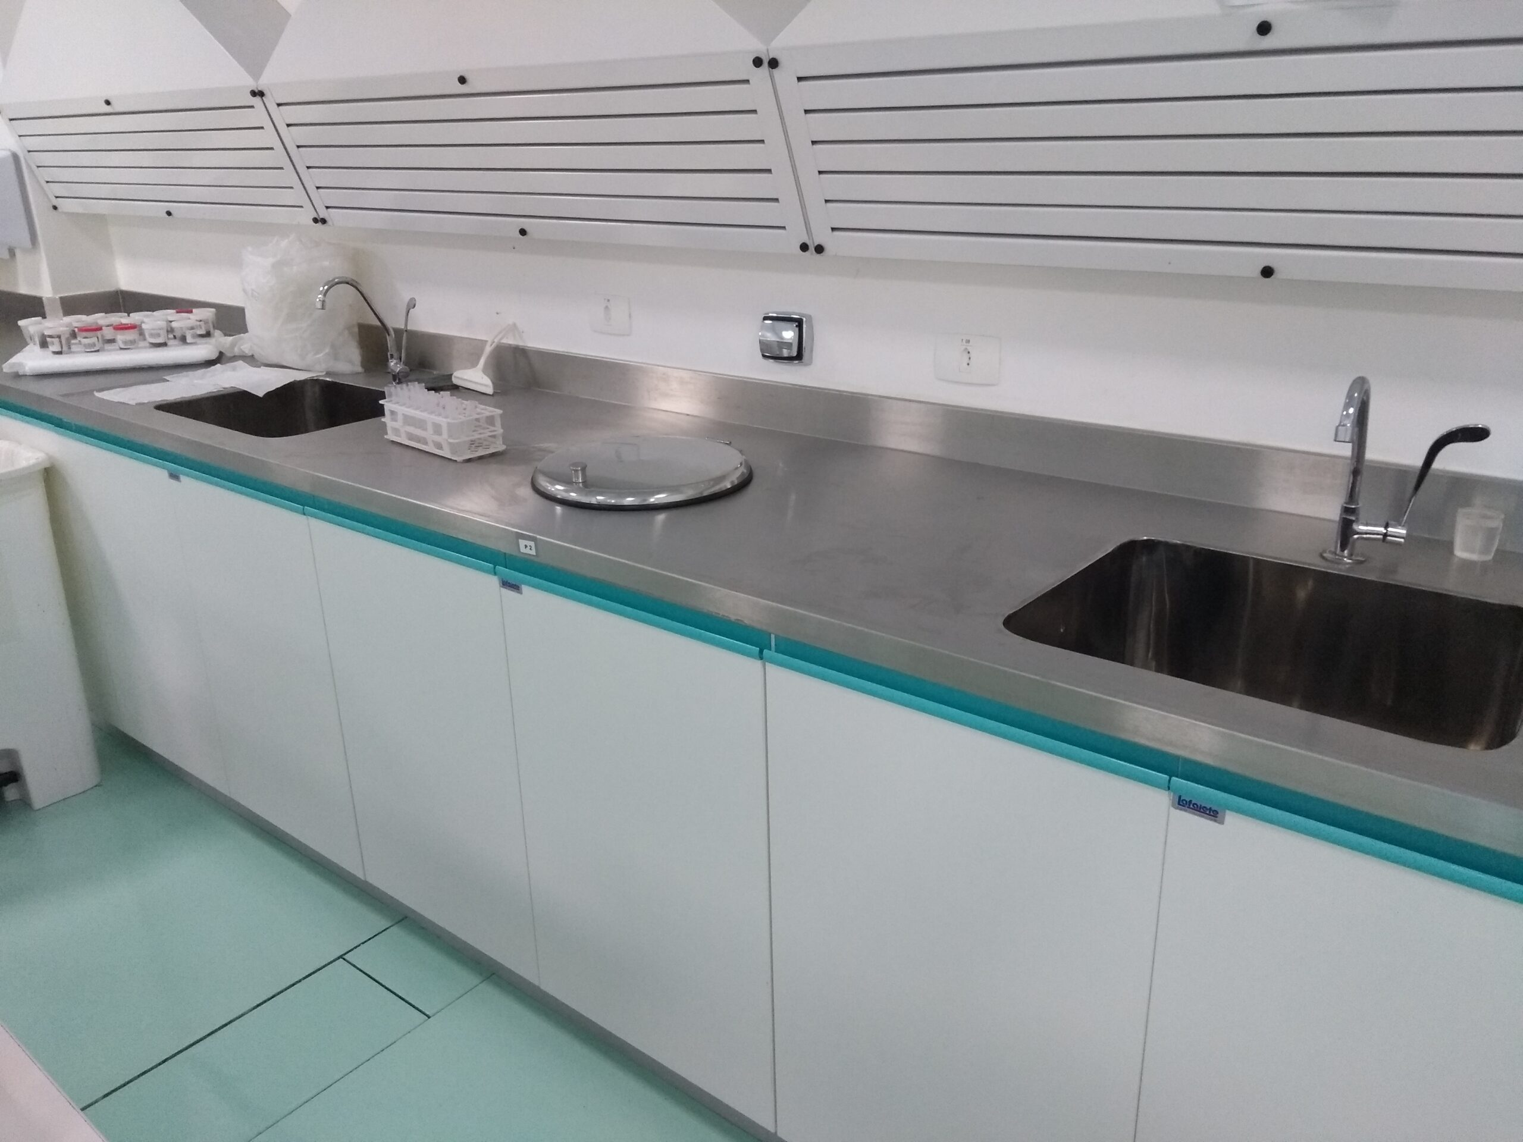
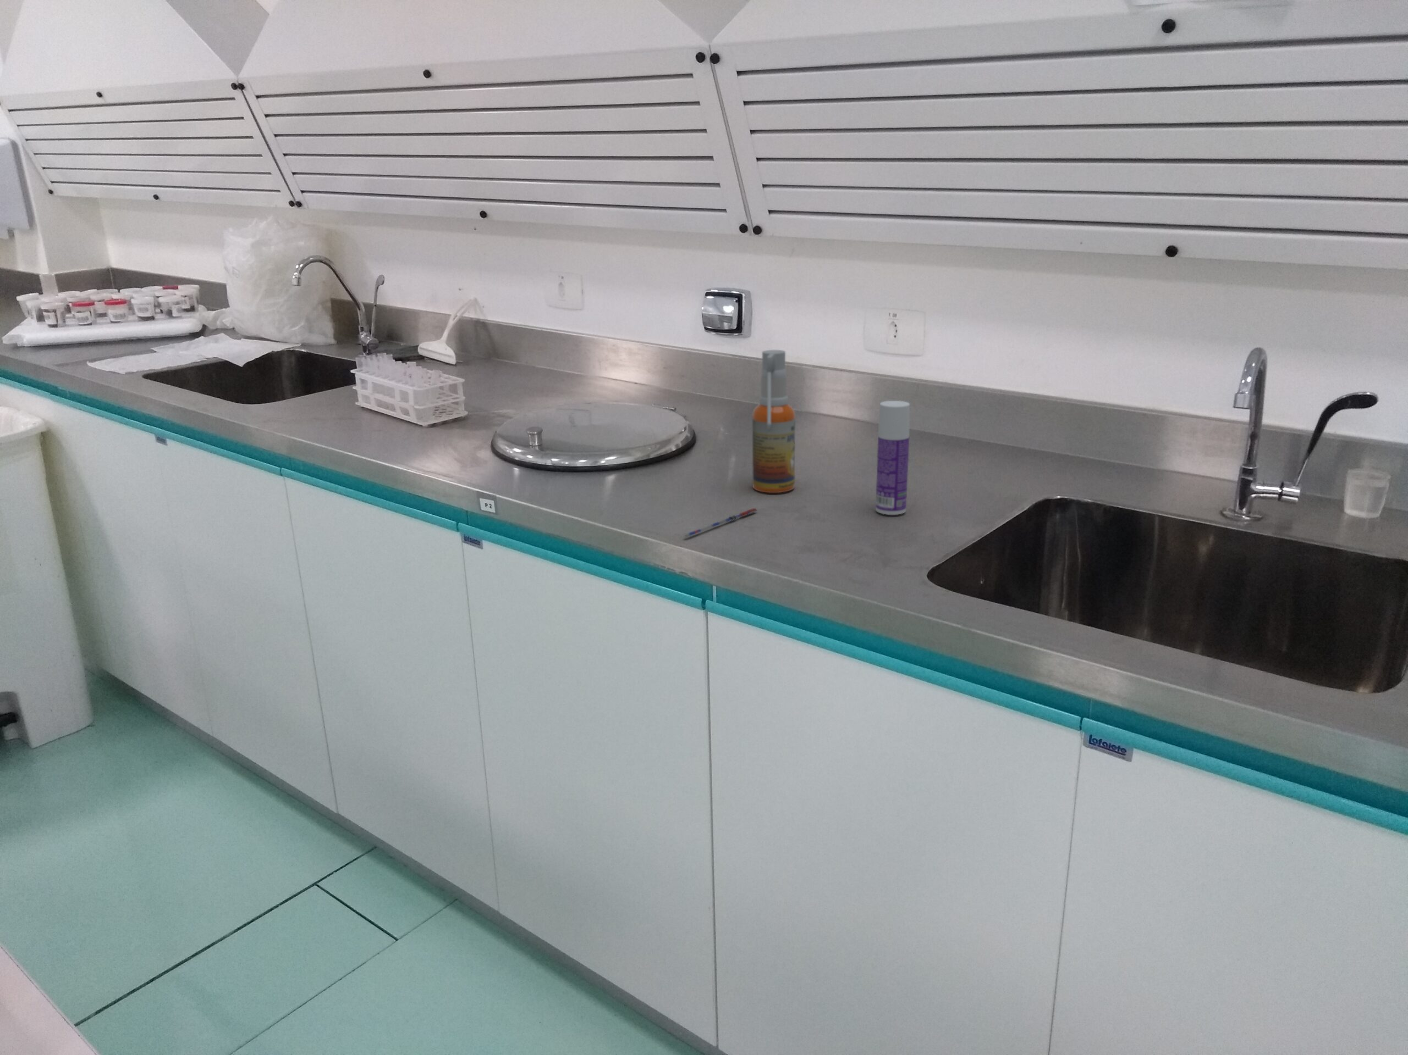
+ spray bottle (773, 421)
+ pen (721, 522)
+ bottle (892, 458)
